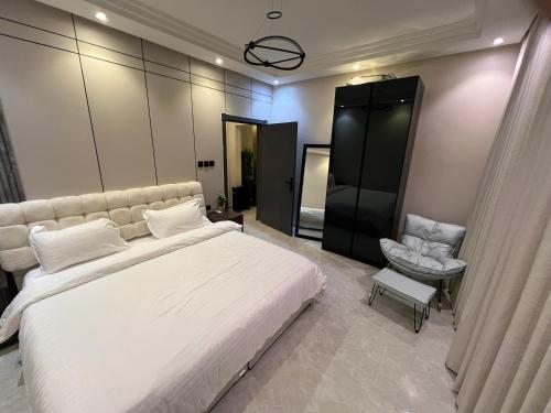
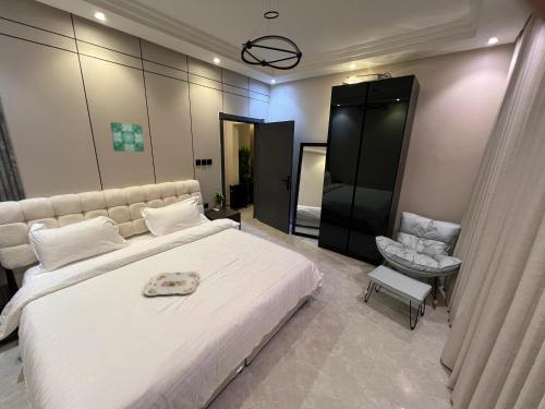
+ wall art (128, 137)
+ serving tray (173, 282)
